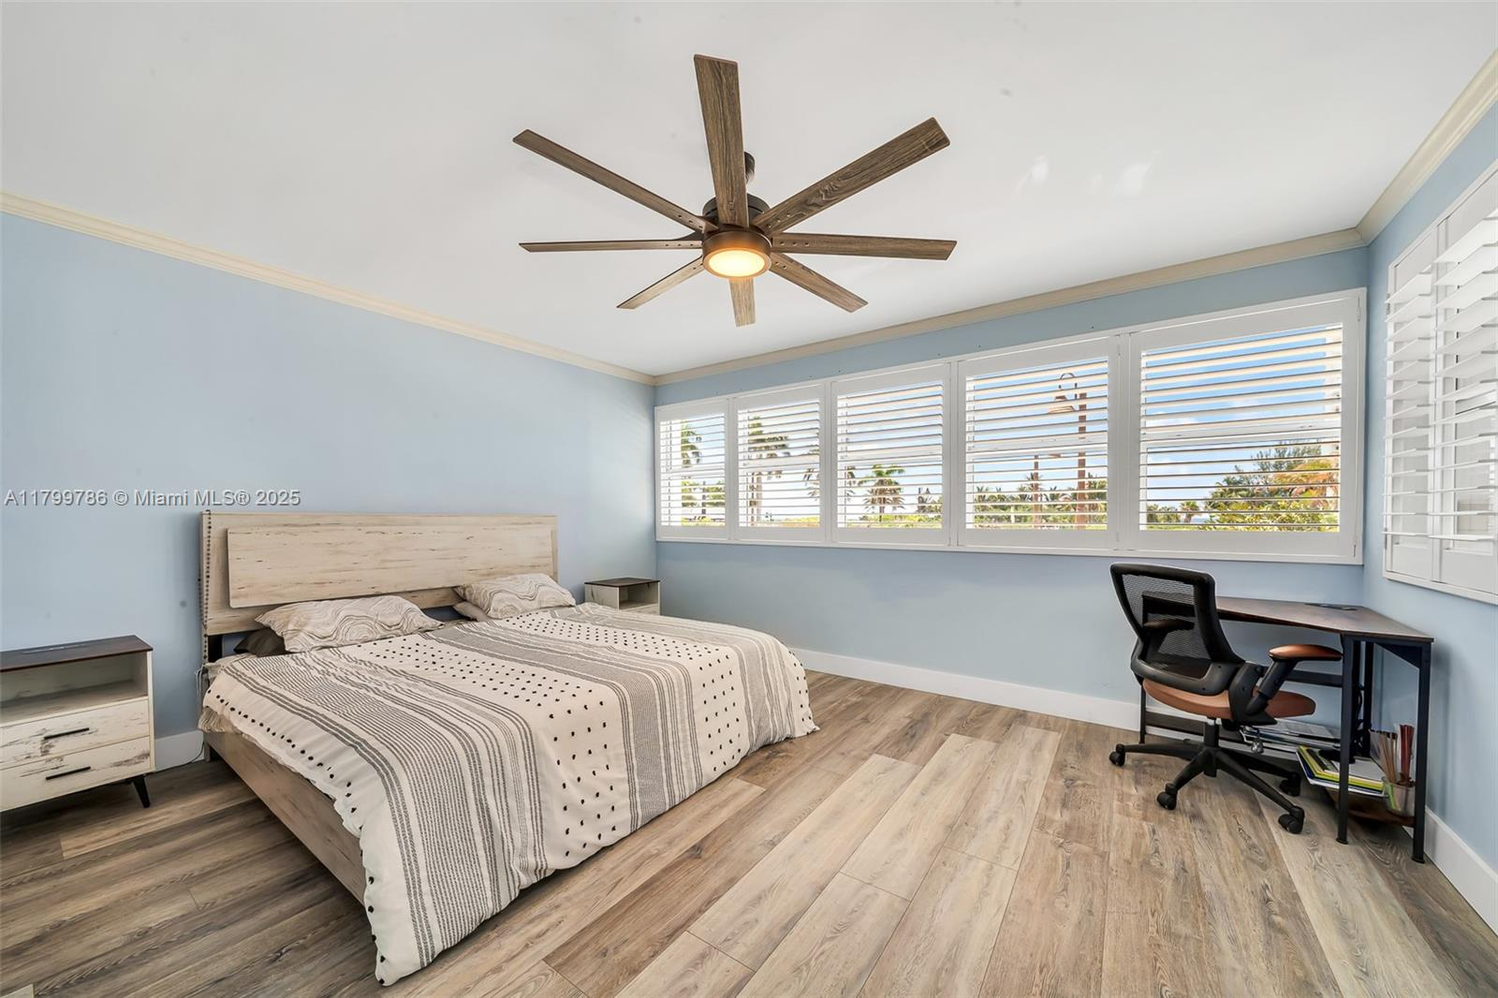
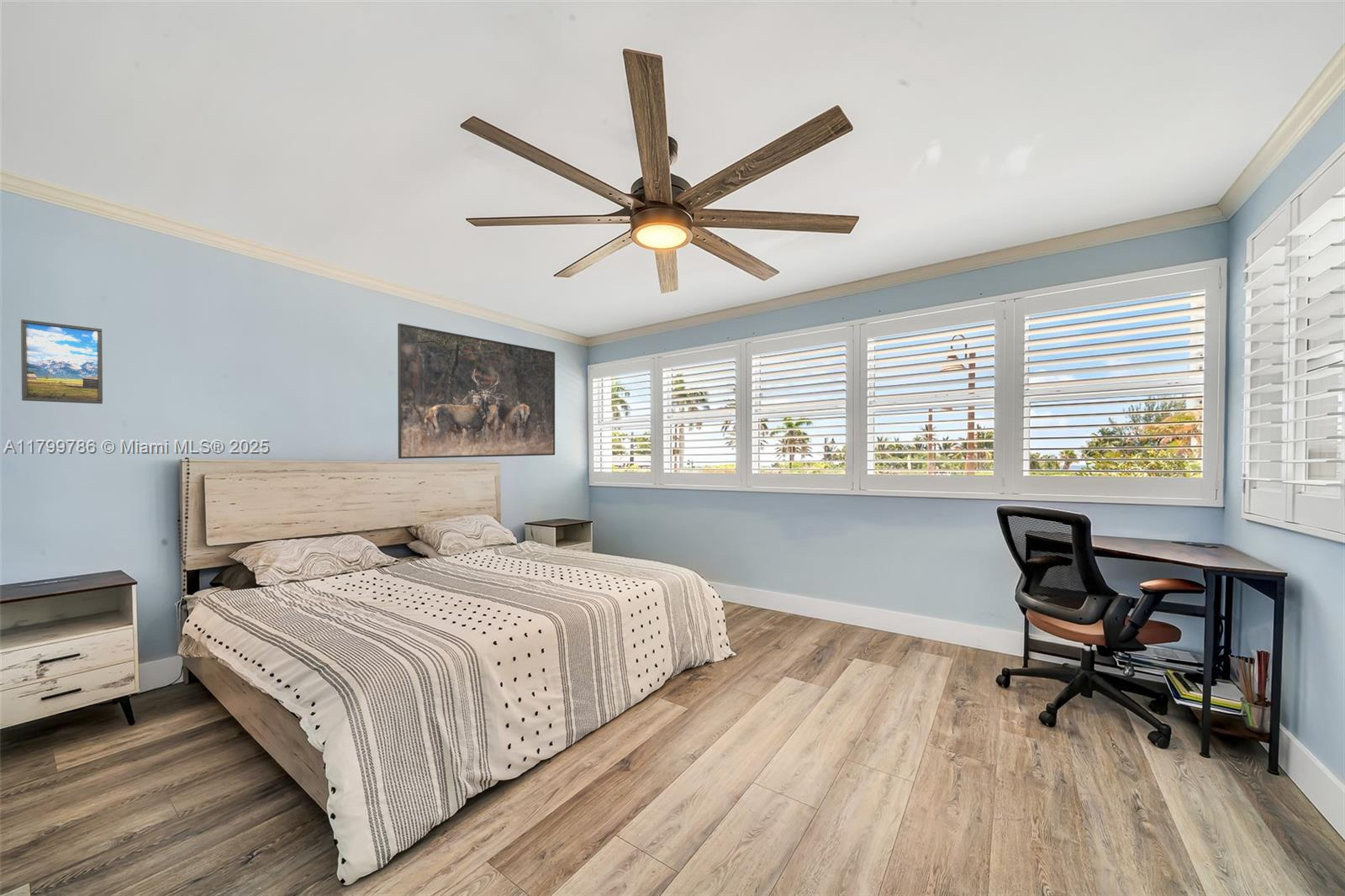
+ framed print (63, 363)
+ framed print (487, 398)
